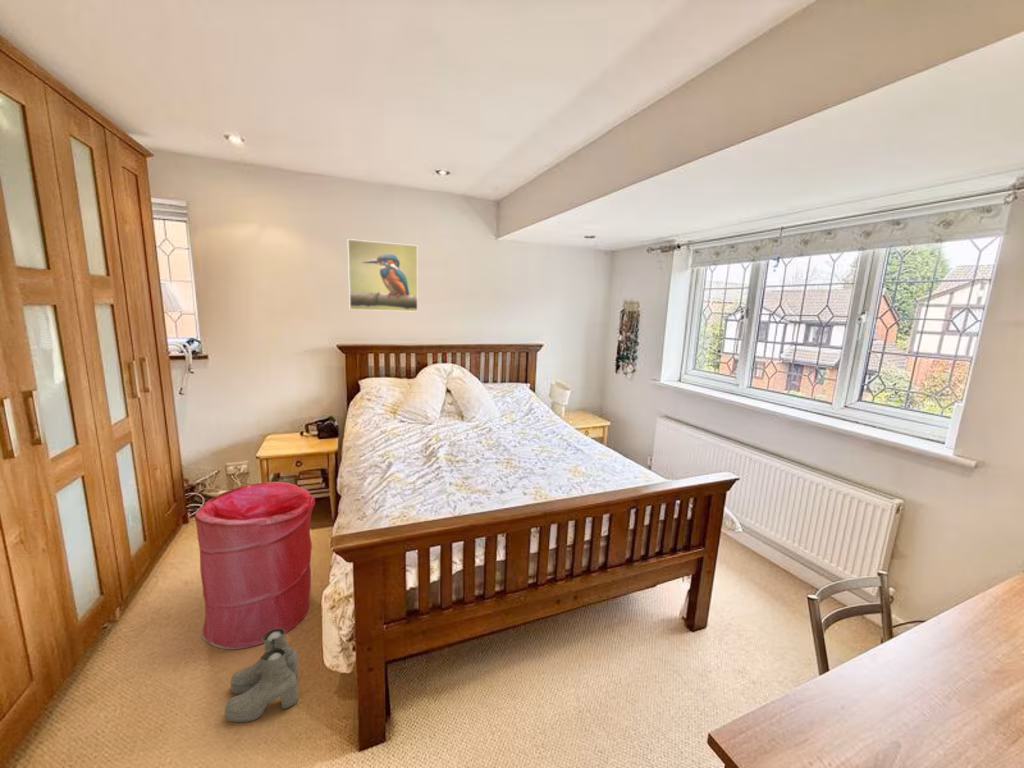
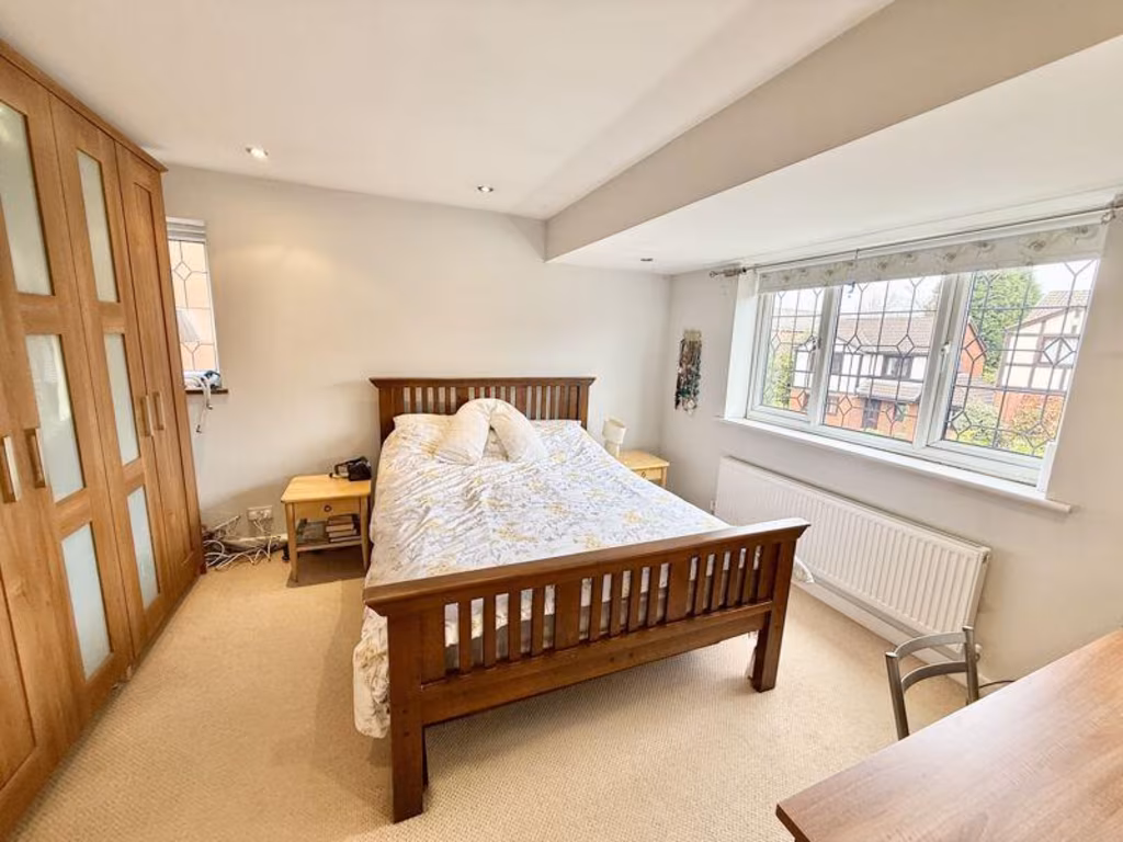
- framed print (384, 277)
- laundry hamper (260, 557)
- boots (262, 671)
